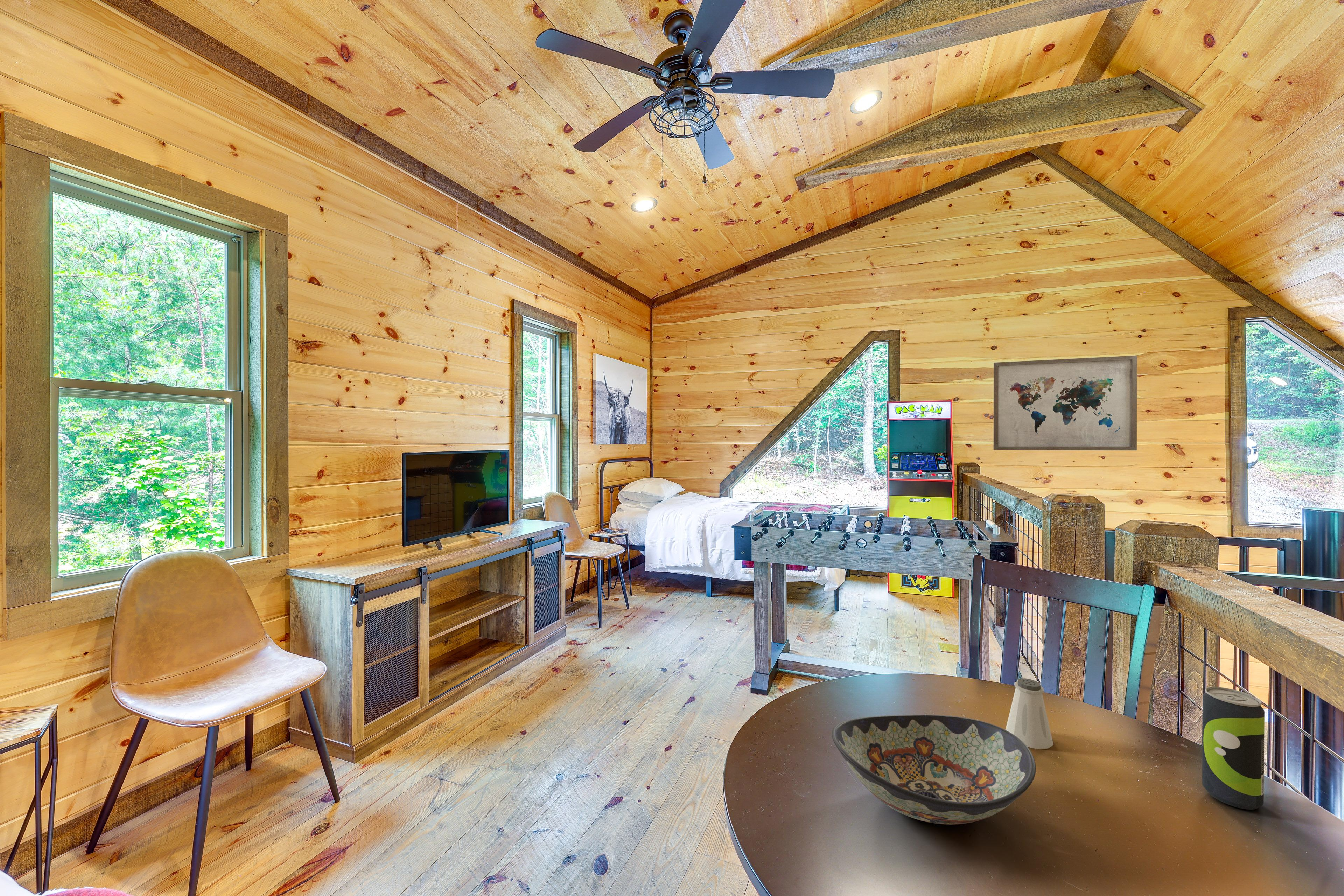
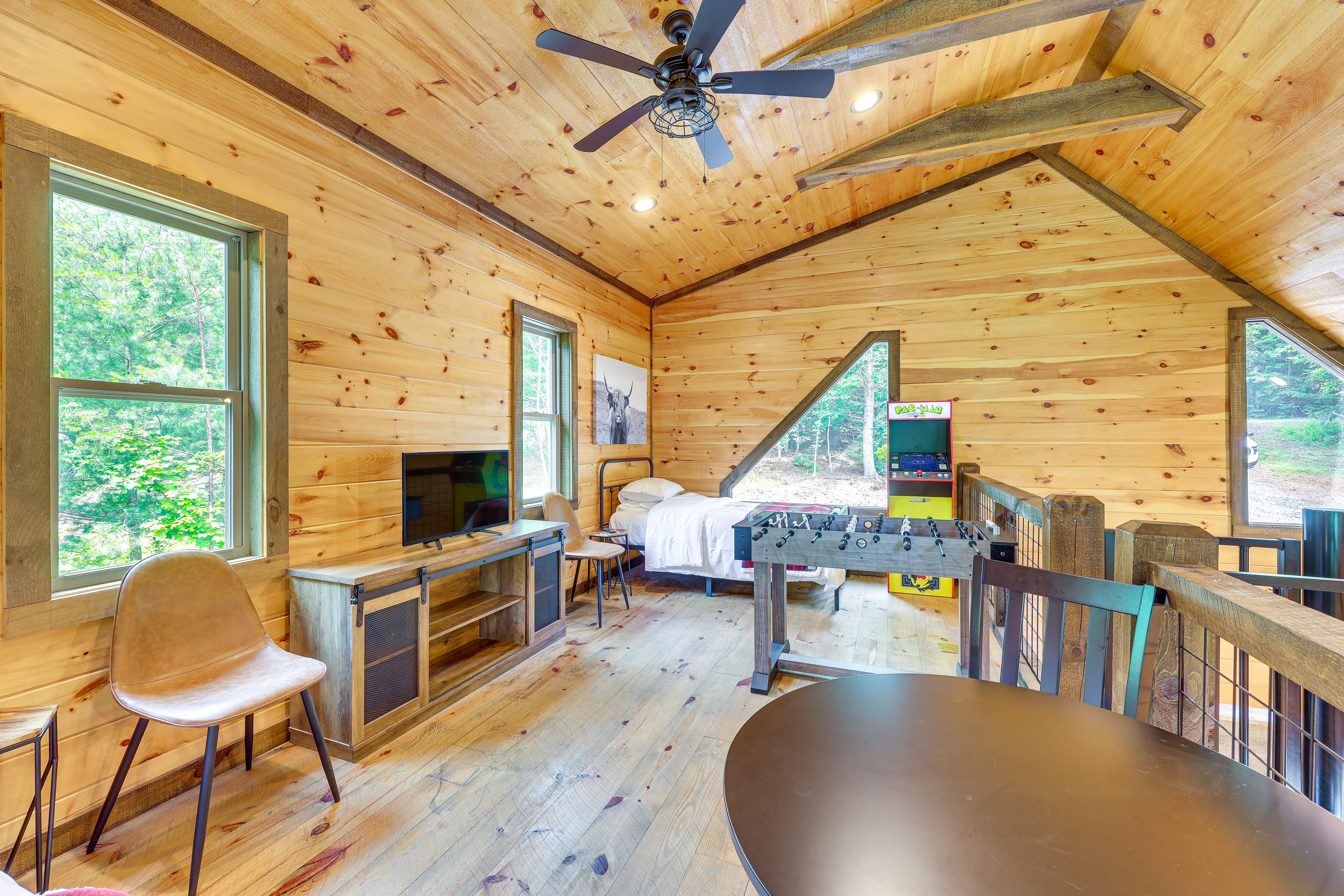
- beverage can (1232, 747)
- saltshaker (1029, 710)
- decorative bowl (928, 772)
- wall art (1062, 405)
